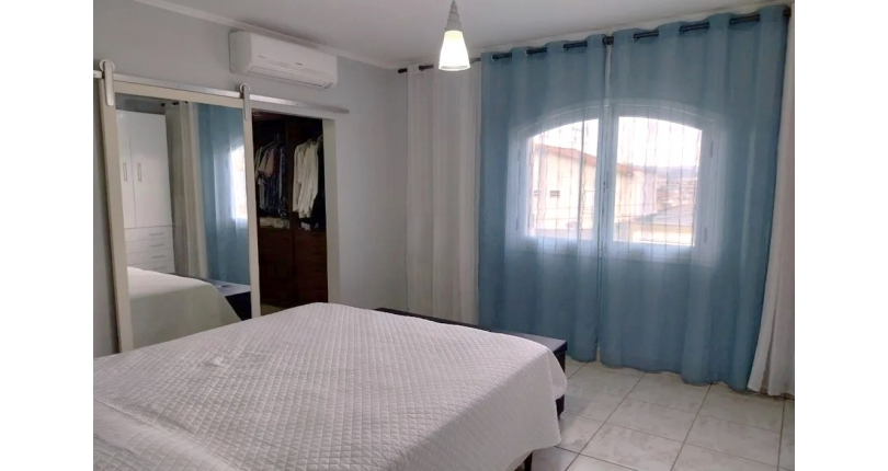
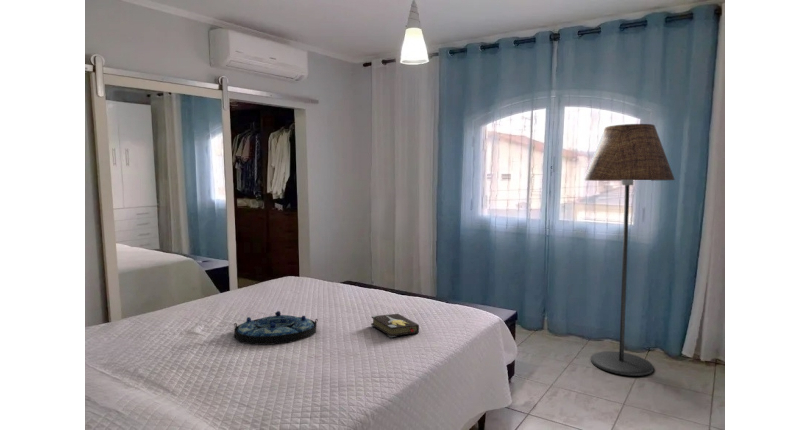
+ serving tray (276, 325)
+ hardback book (394, 323)
+ floor lamp (625, 247)
